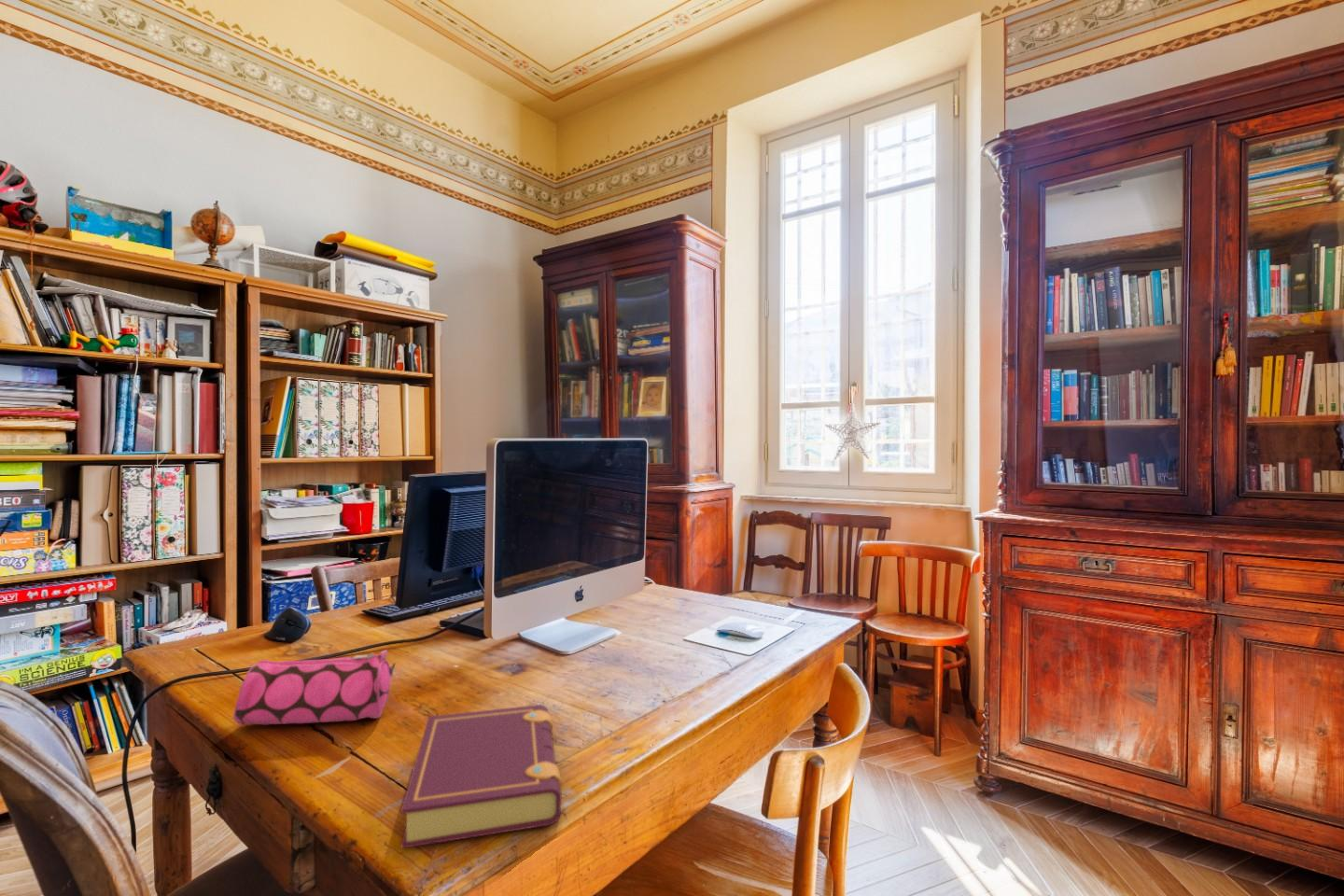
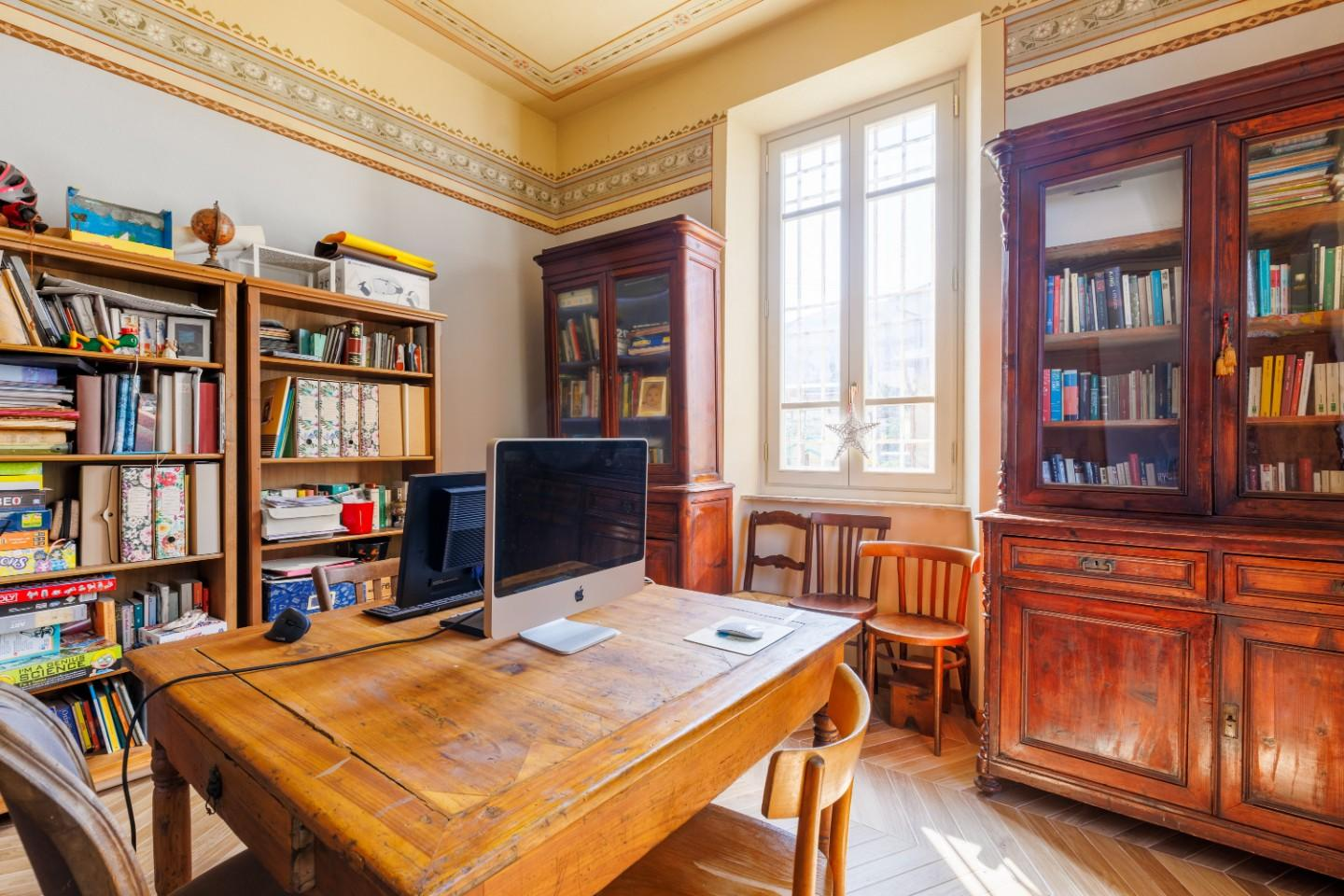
- pencil case (316, 687)
- book (488, 762)
